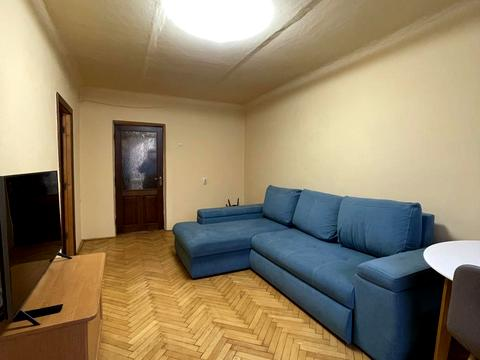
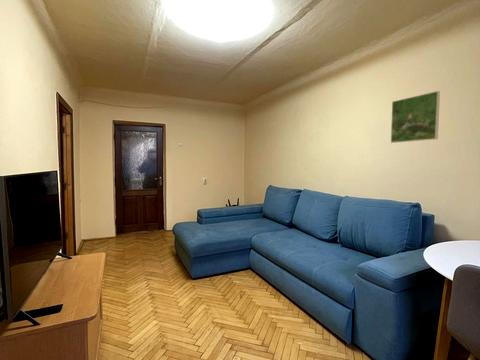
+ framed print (413, 119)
